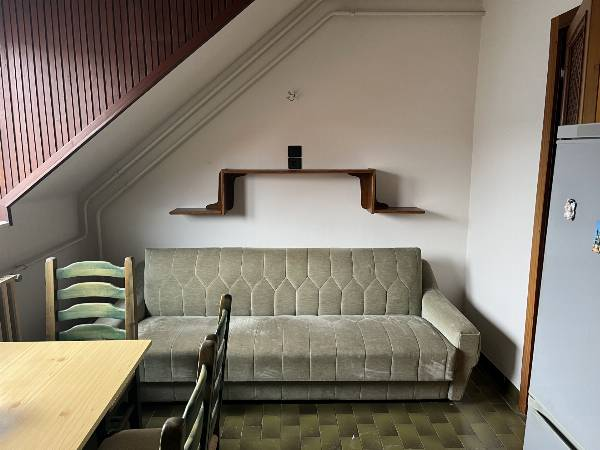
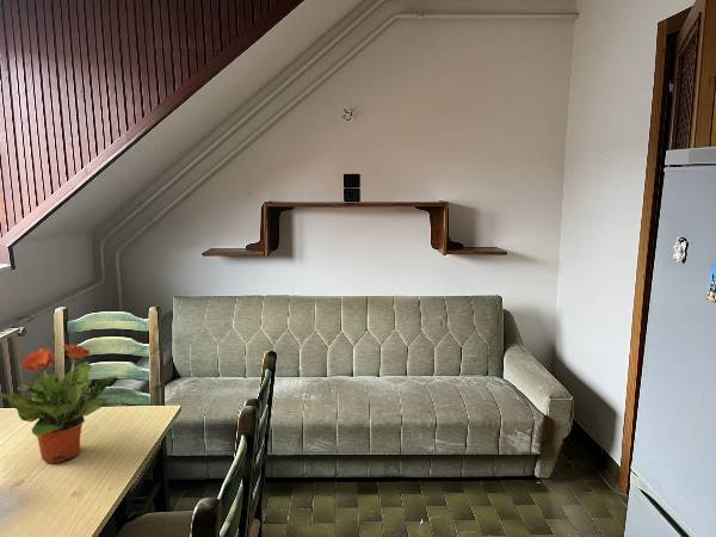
+ potted plant (60, 400)
